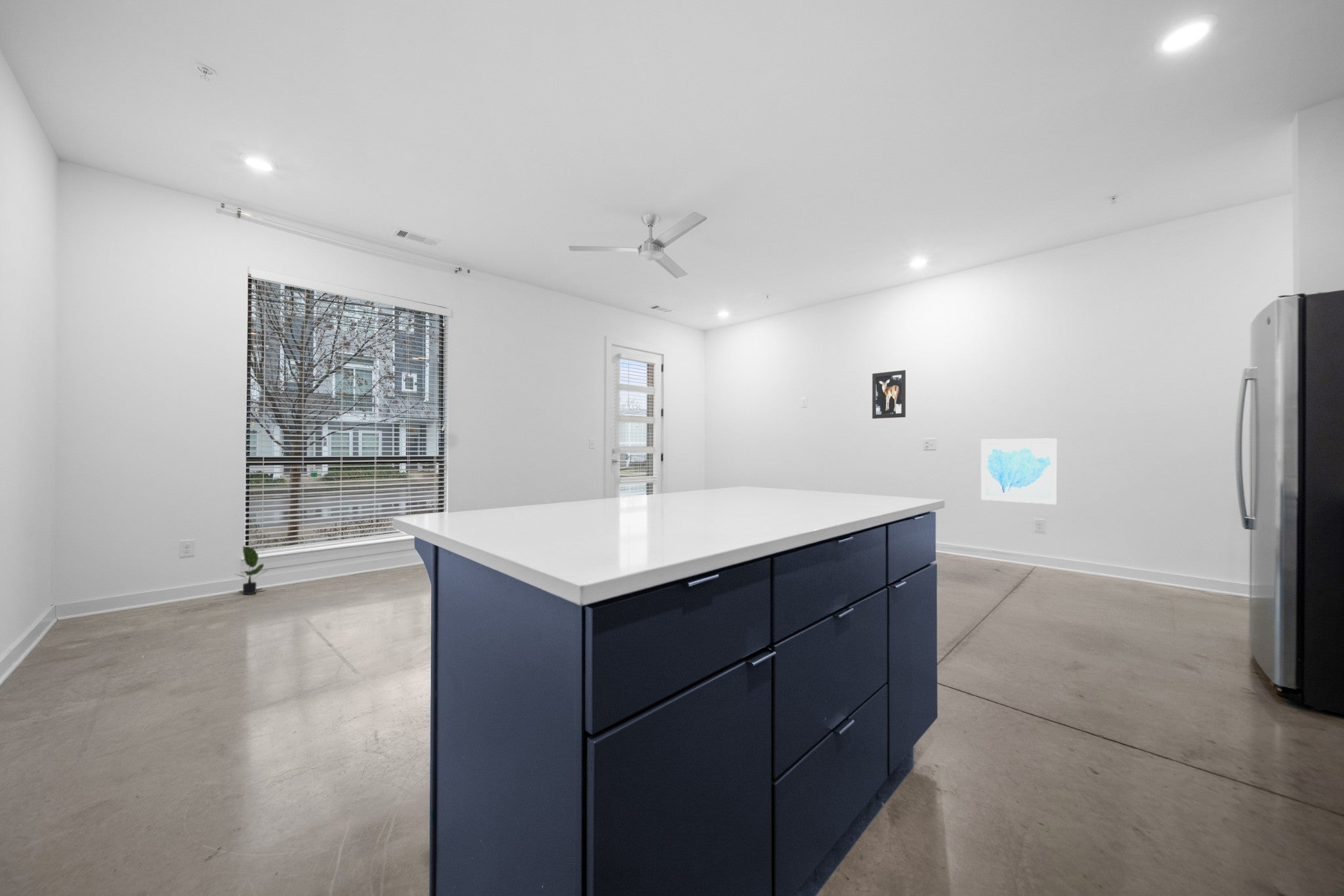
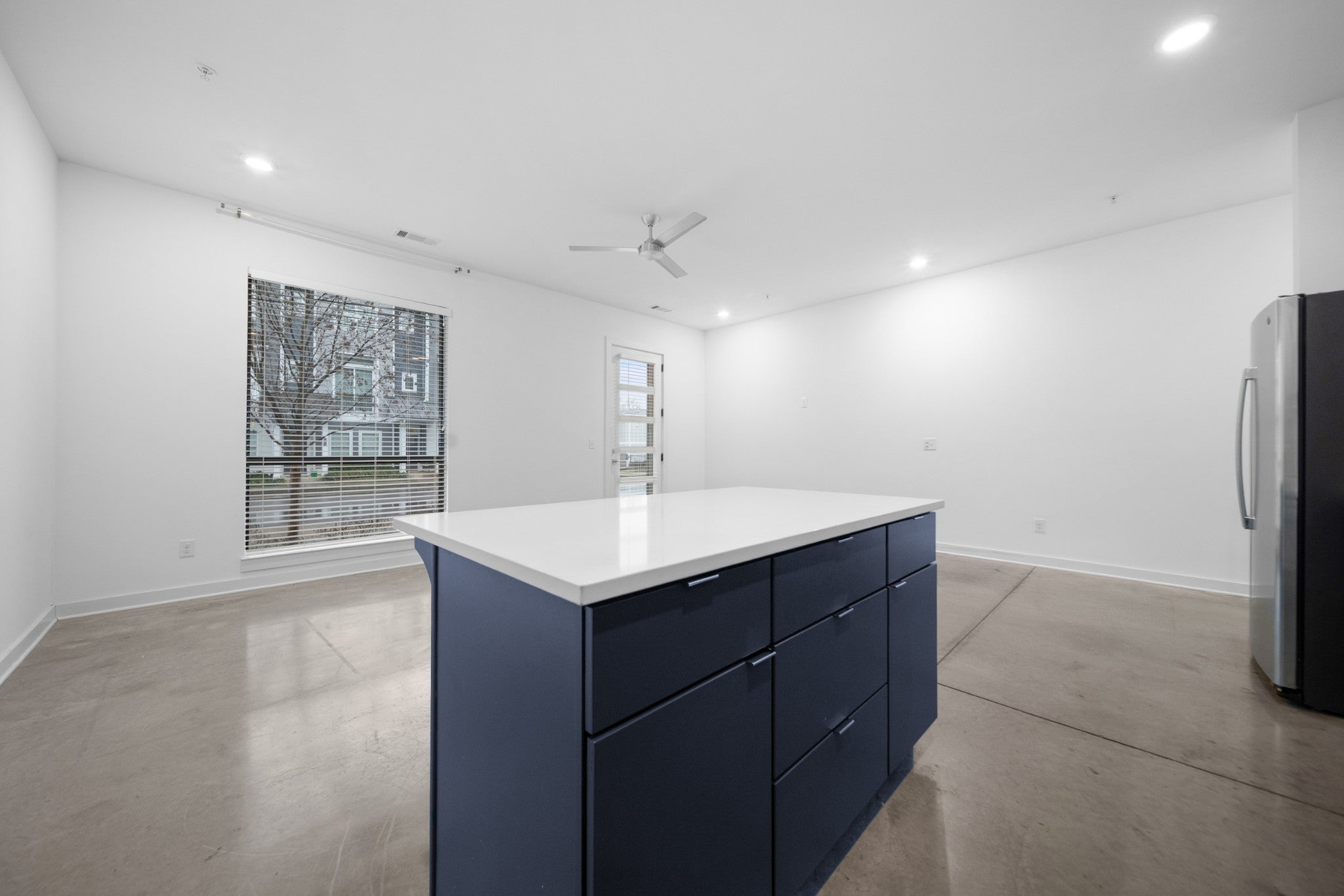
- wall art (888, 395)
- potted plant (252, 569)
- wall art (1017, 470)
